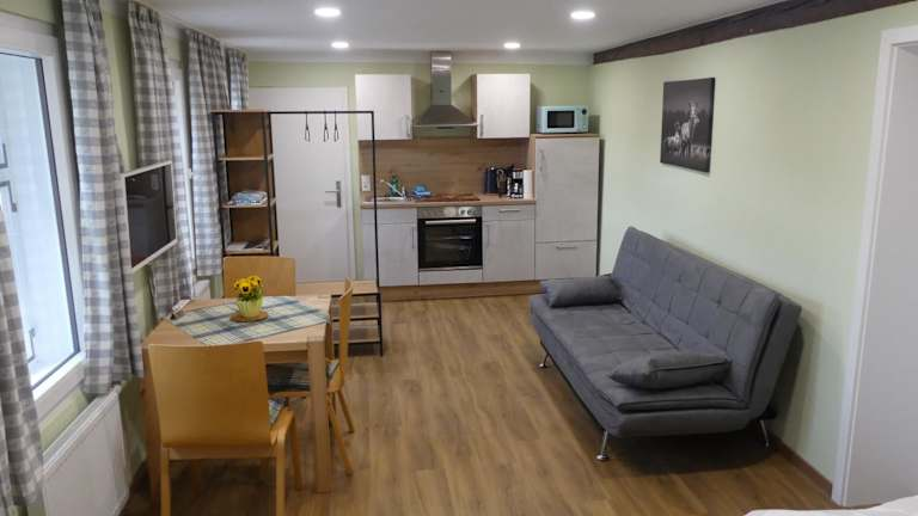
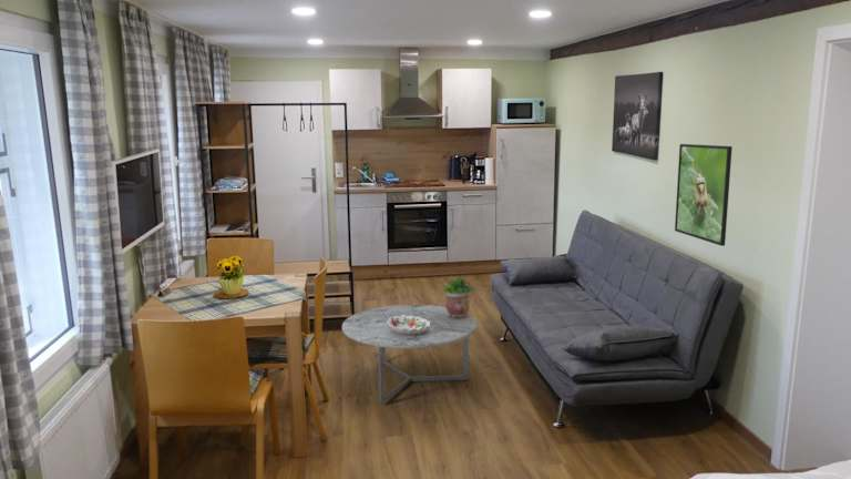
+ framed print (700, 192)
+ potted plant (457, 294)
+ coffee table (410, 347)
+ decorative bowl (409, 325)
